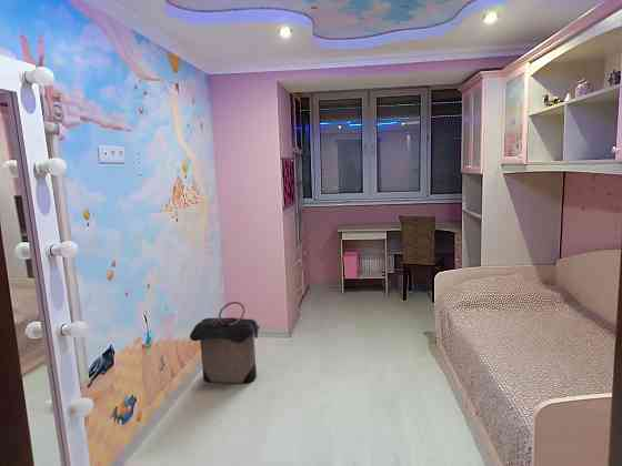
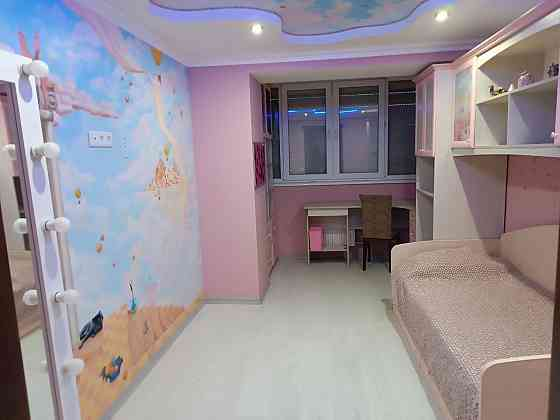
- laundry hamper (225, 342)
